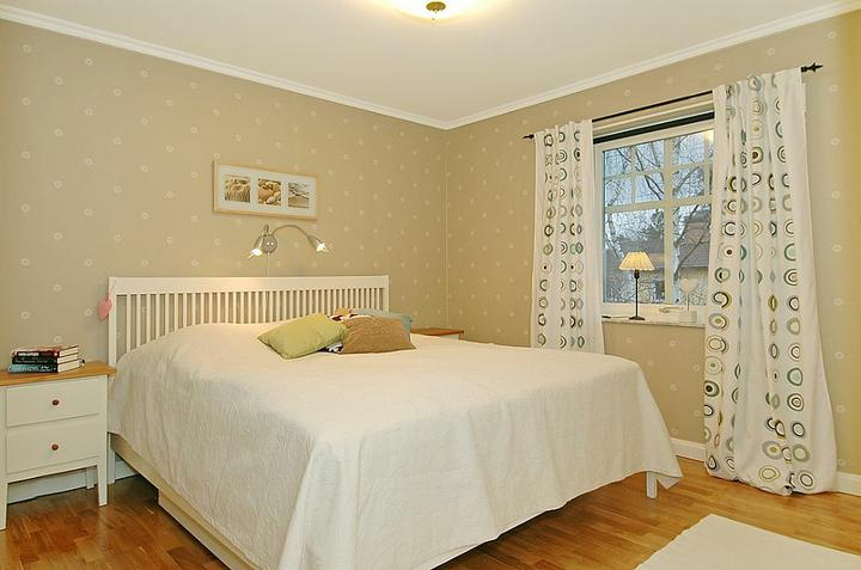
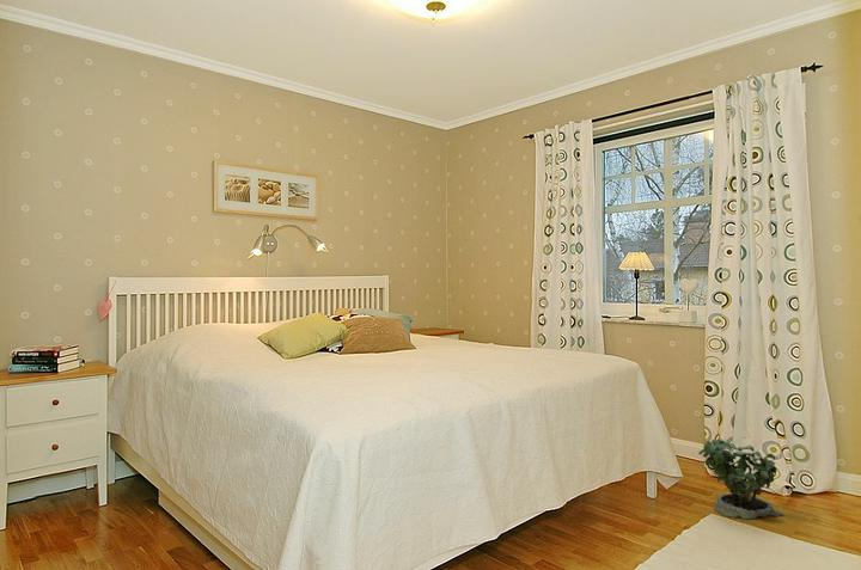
+ potted plant (737, 472)
